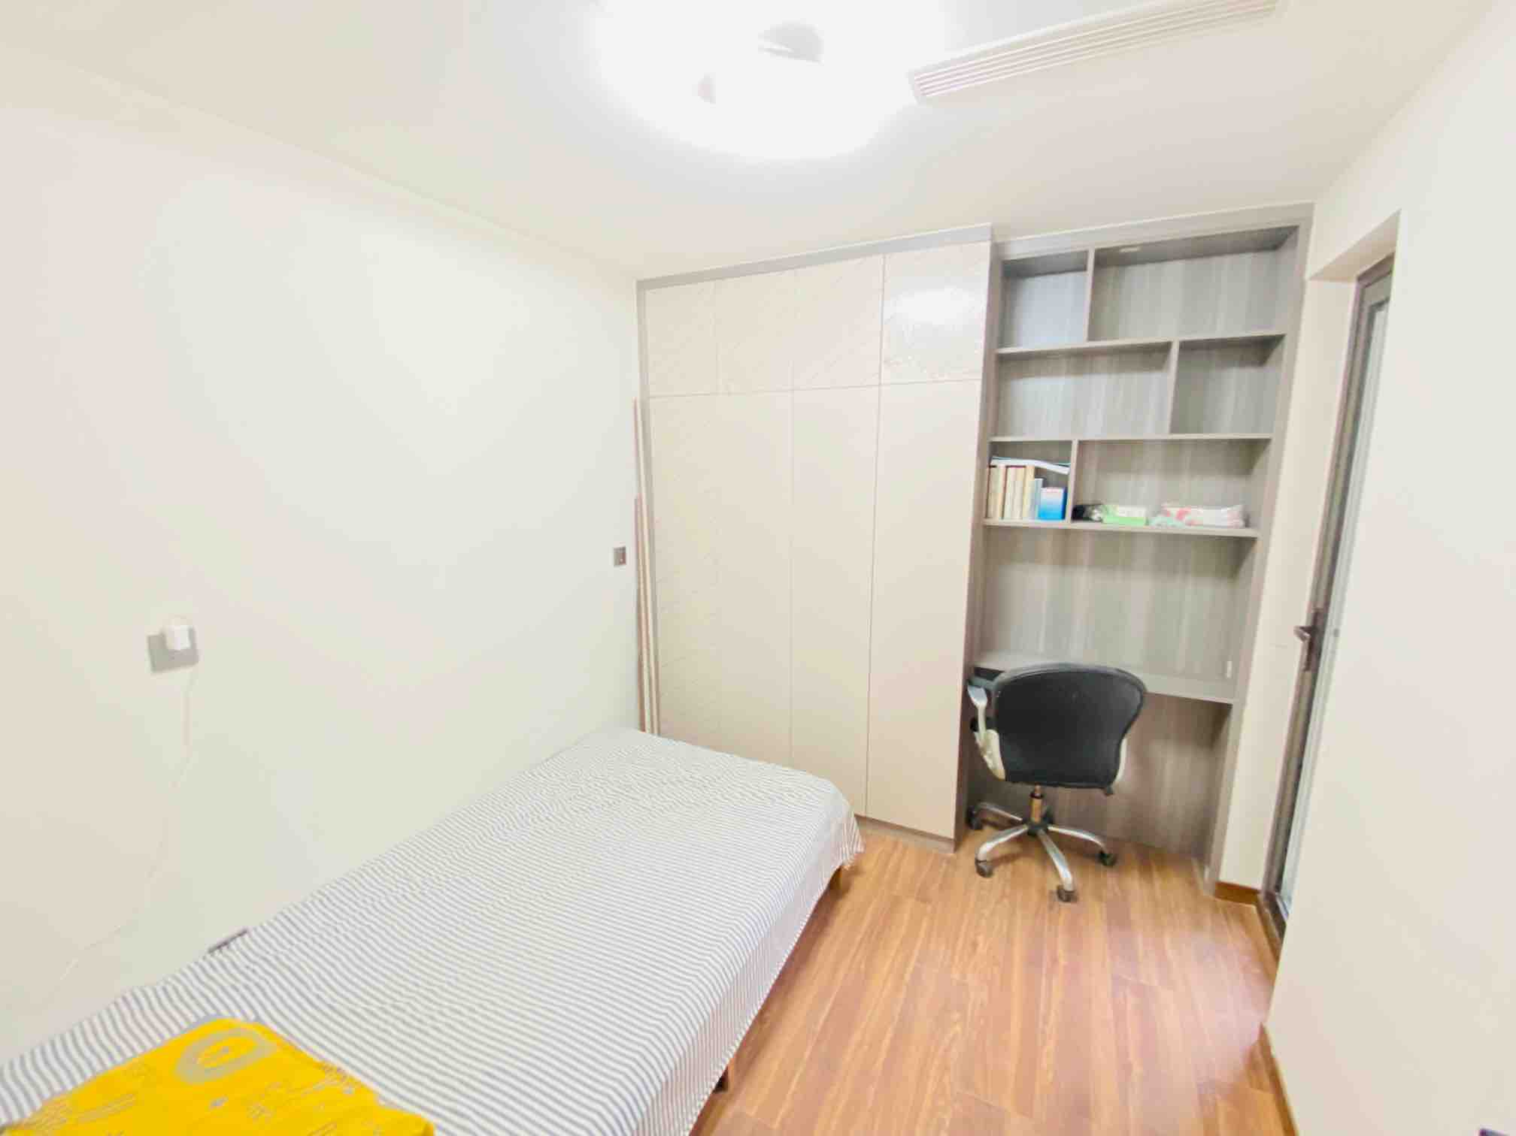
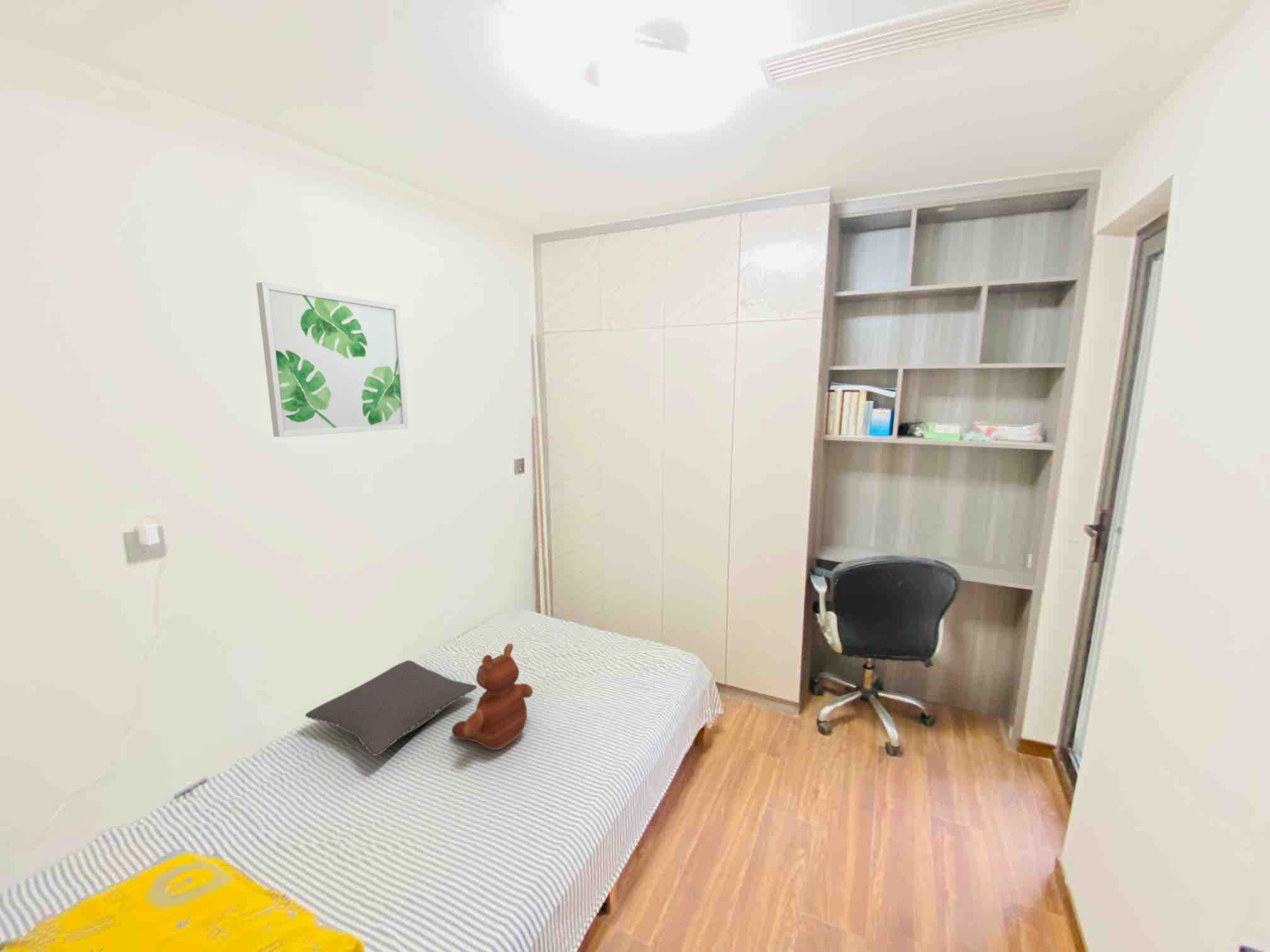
+ pillow (394, 700)
+ wall art (342, 365)
+ teddy bear (489, 691)
